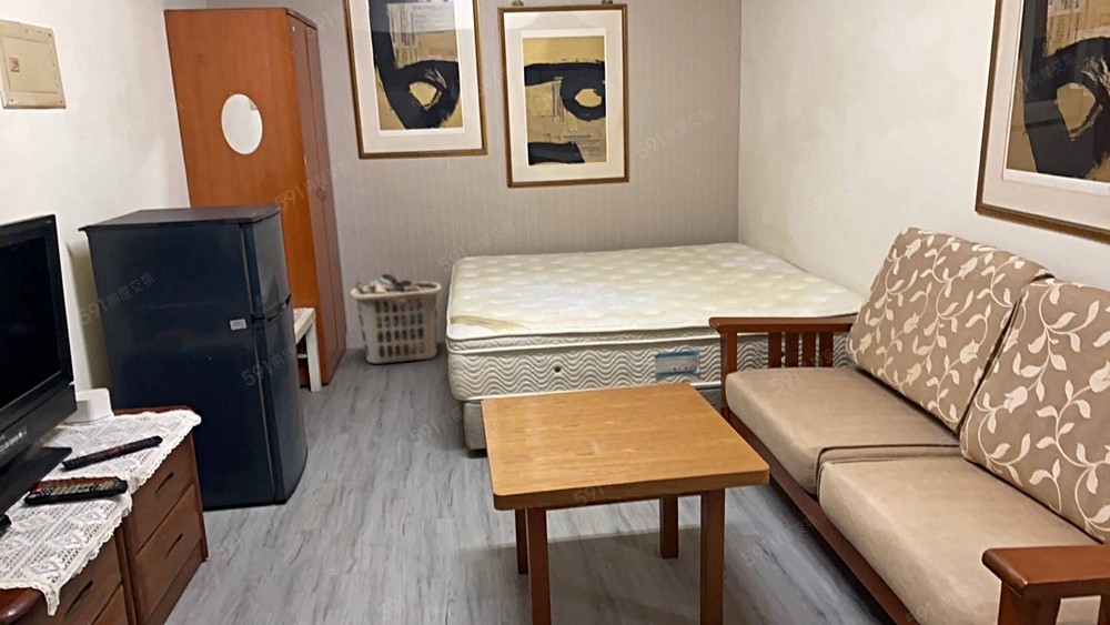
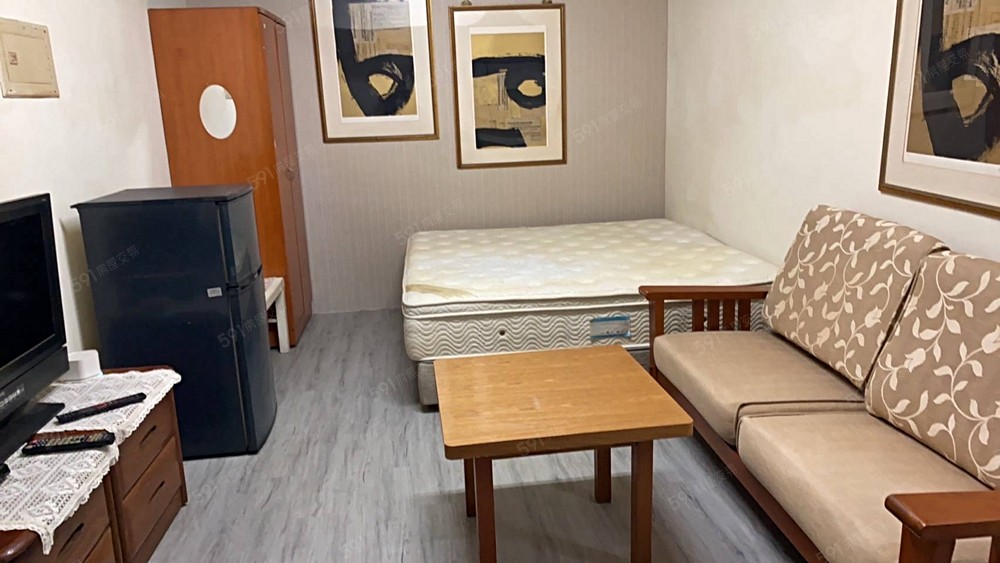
- clothes hamper (398, 315)
